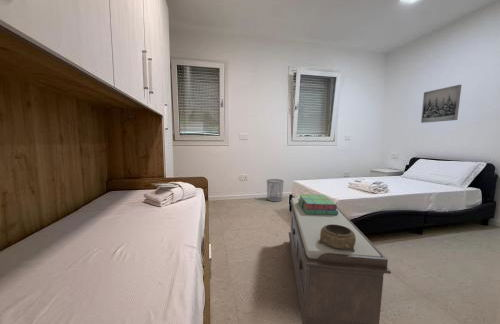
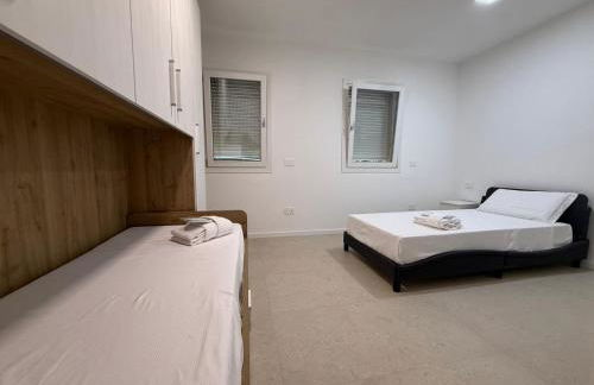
- wall art (439, 105)
- stack of books (316, 203)
- waste bin (274, 189)
- bench (320, 247)
- decorative bowl (337, 235)
